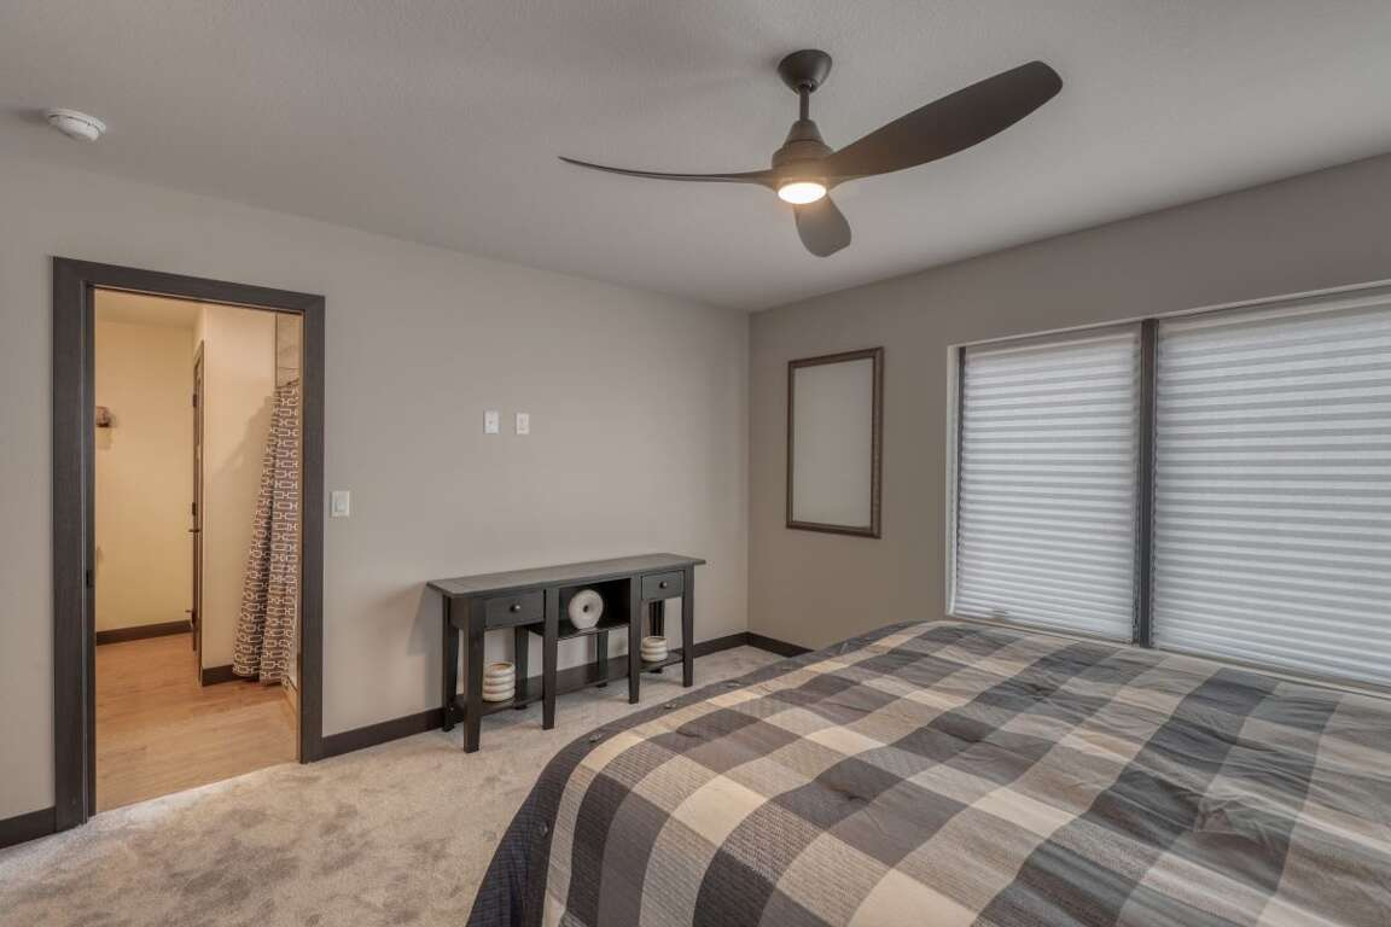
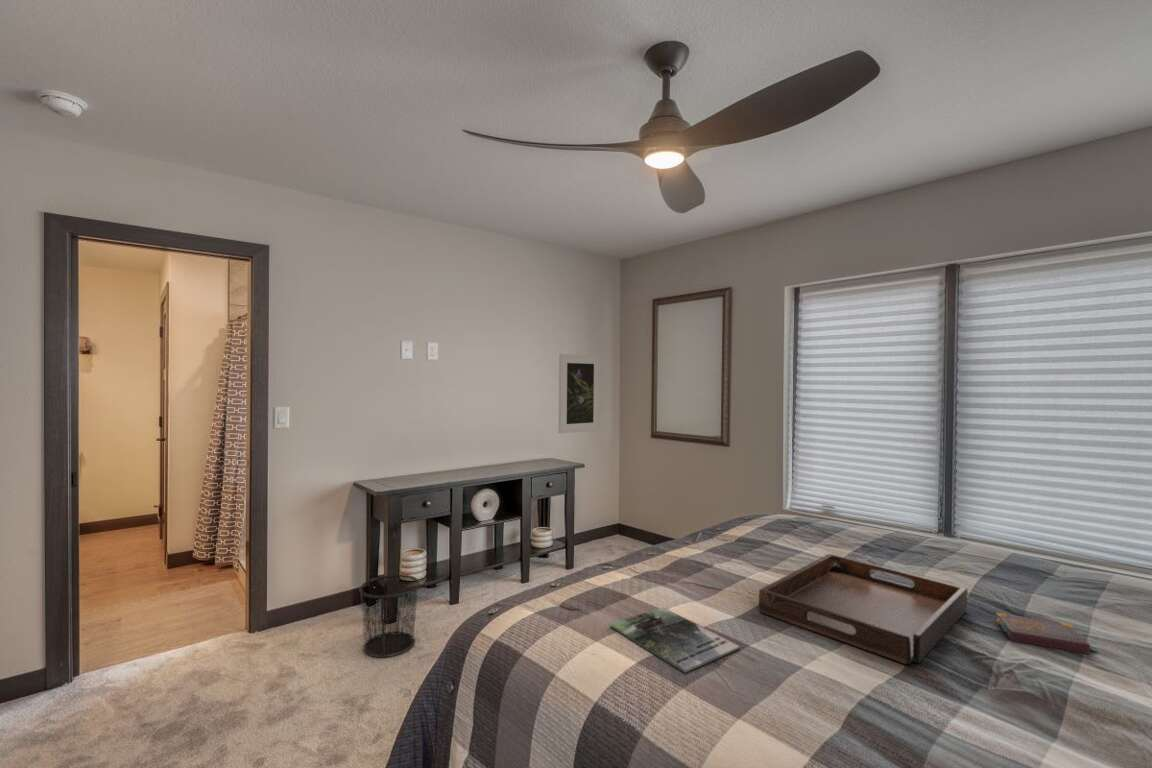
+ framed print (580, 393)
+ magazine (672, 635)
+ waste bin (389, 614)
+ serving tray (863, 599)
+ book (1040, 632)
